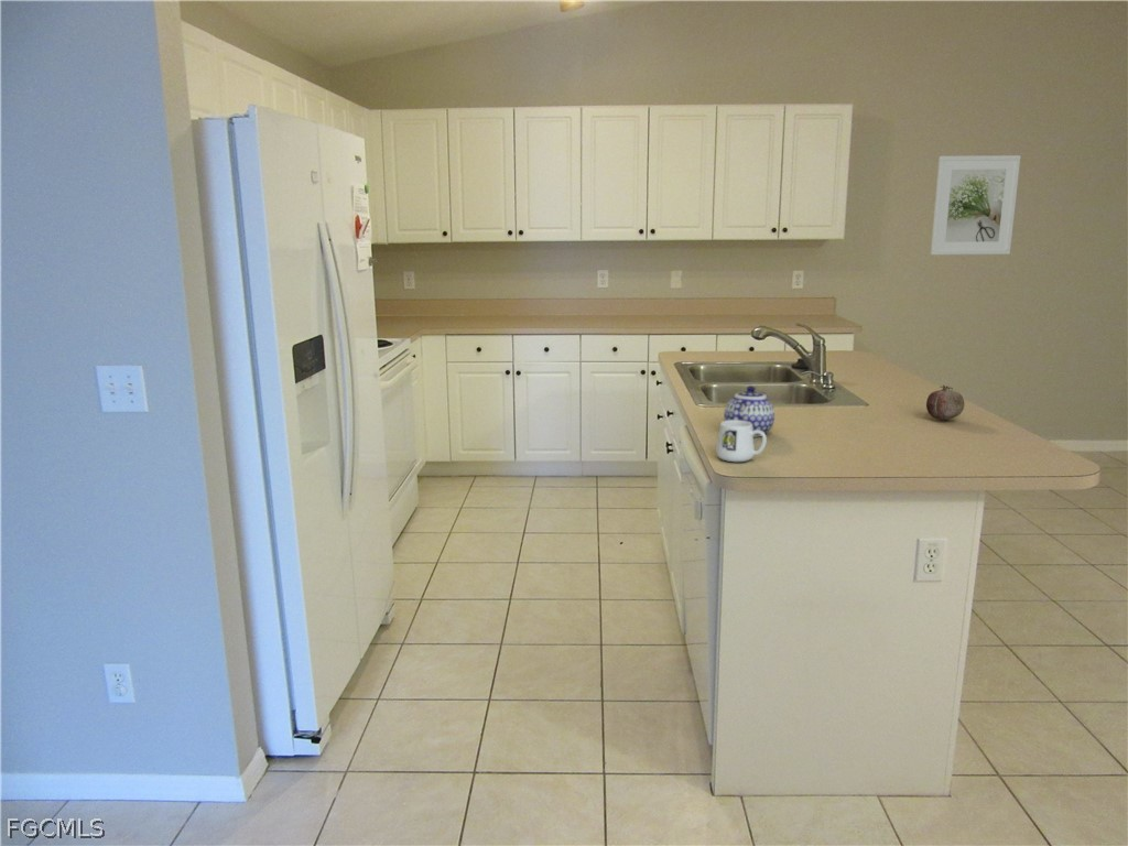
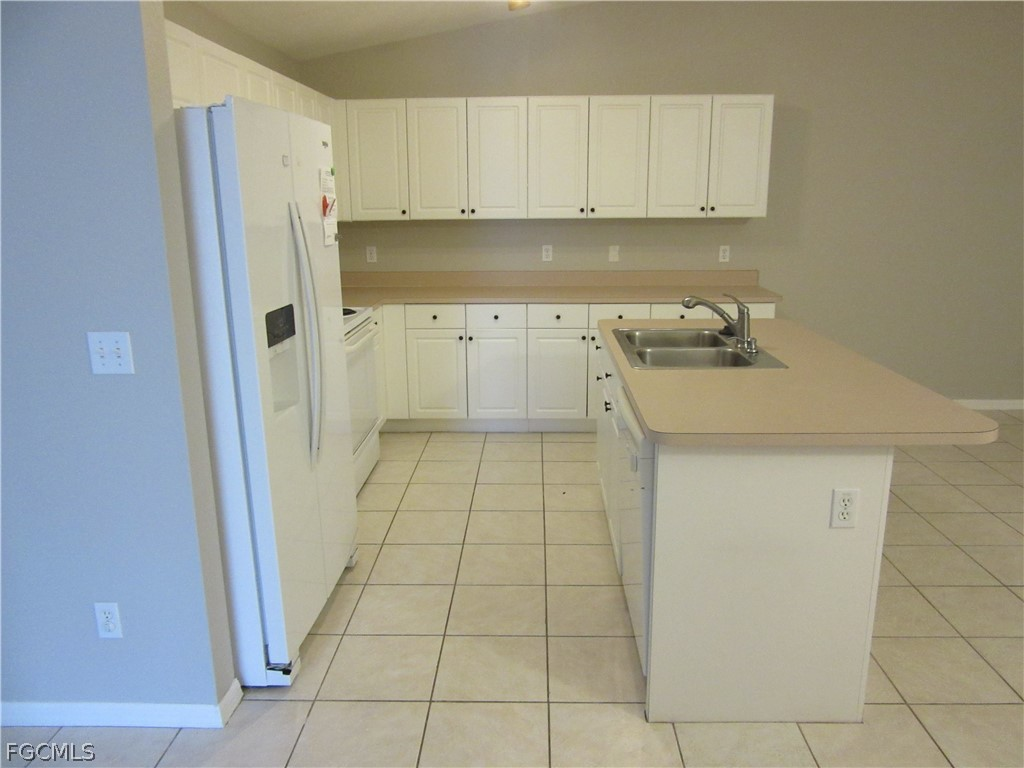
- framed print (975, 205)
- teapot (749, 410)
- fruit (945, 402)
- mug (741, 442)
